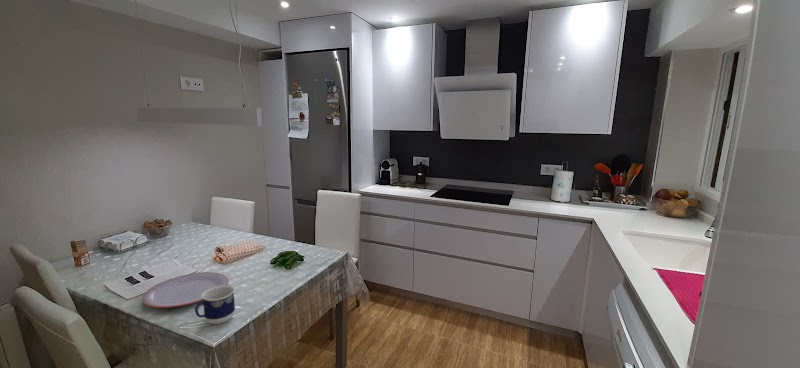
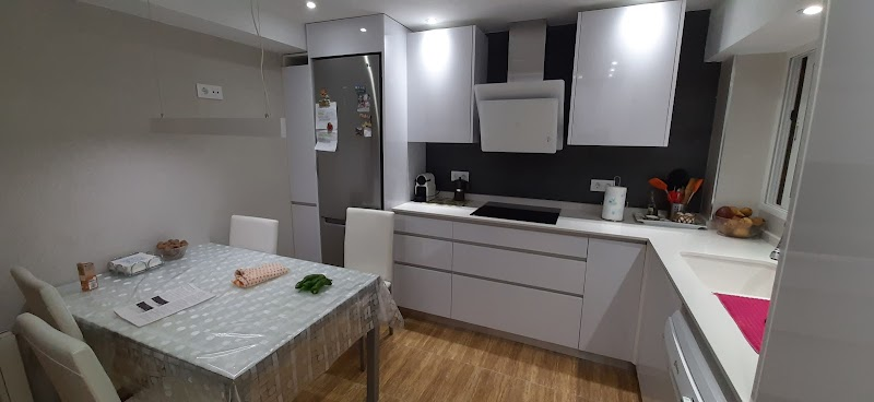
- cup (215, 307)
- plate (188, 290)
